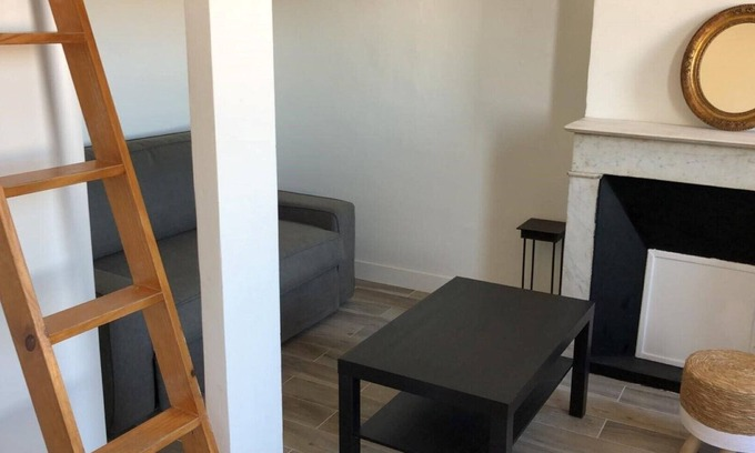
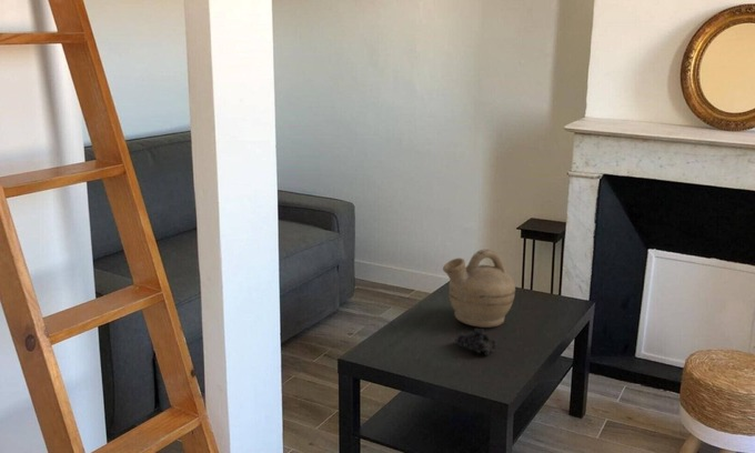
+ teapot (477, 285)
+ fruit (473, 339)
